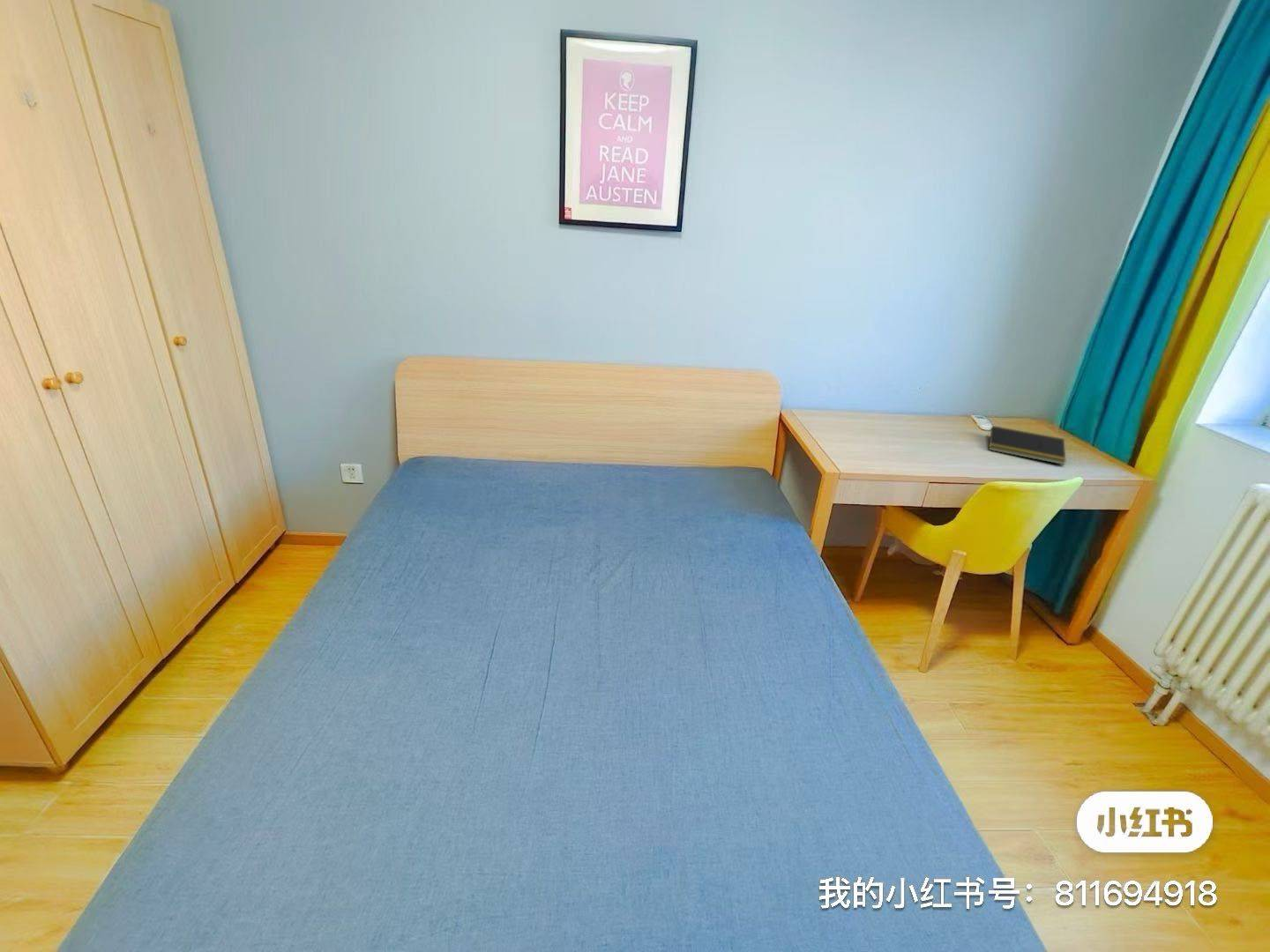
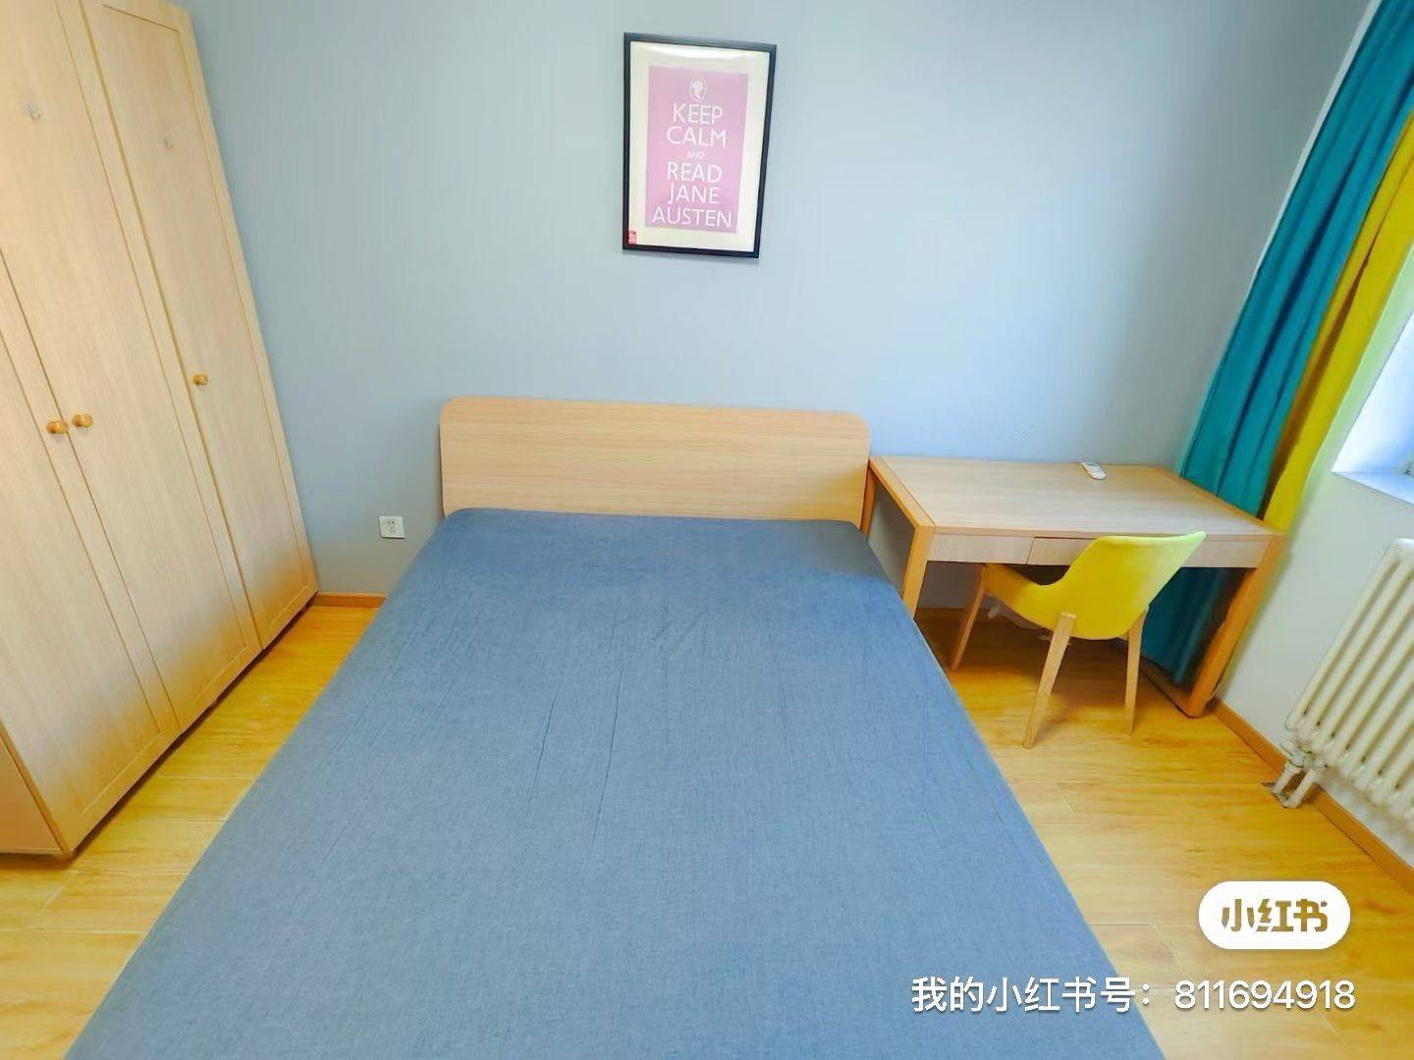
- notepad (1027, 444)
